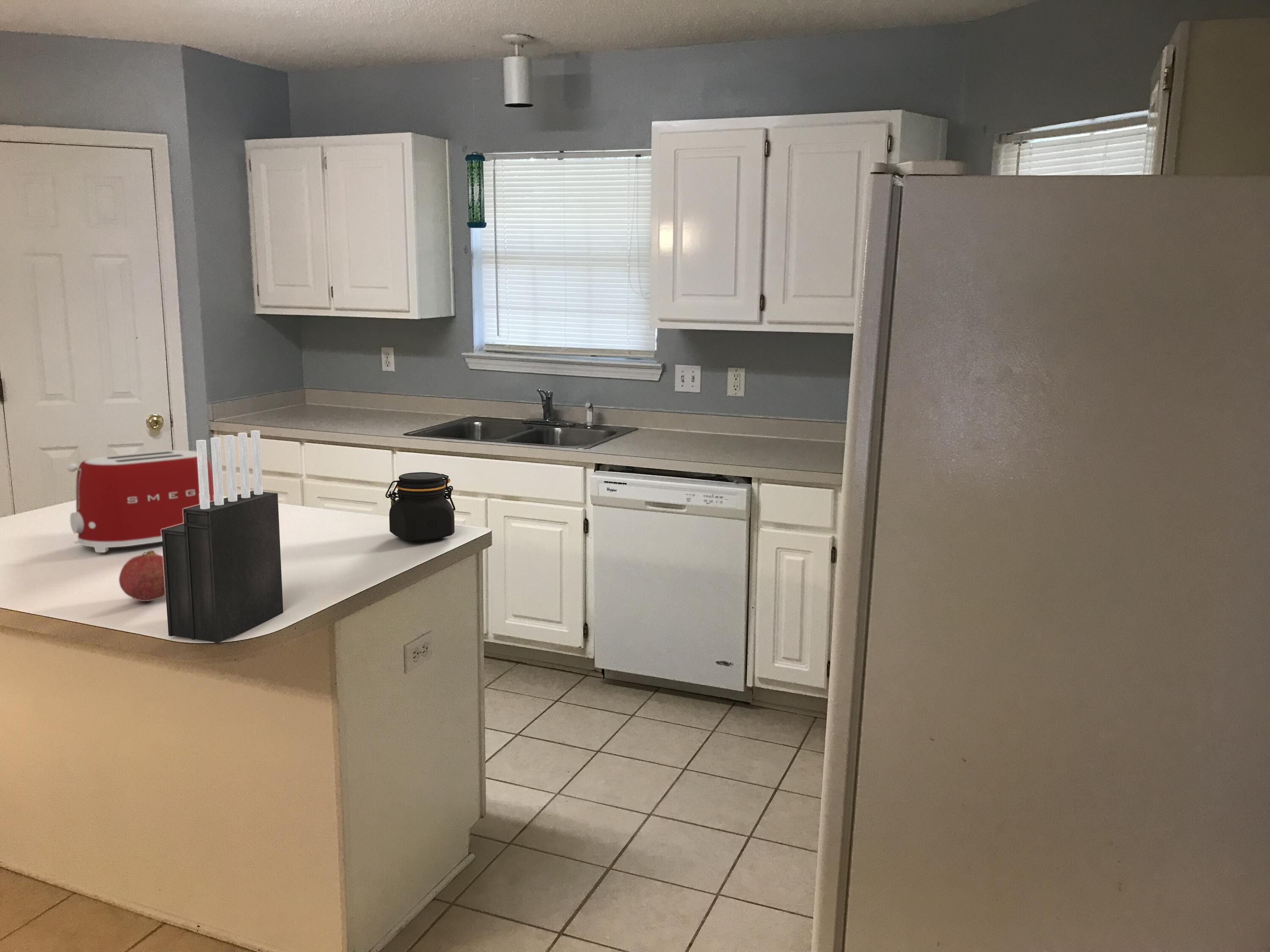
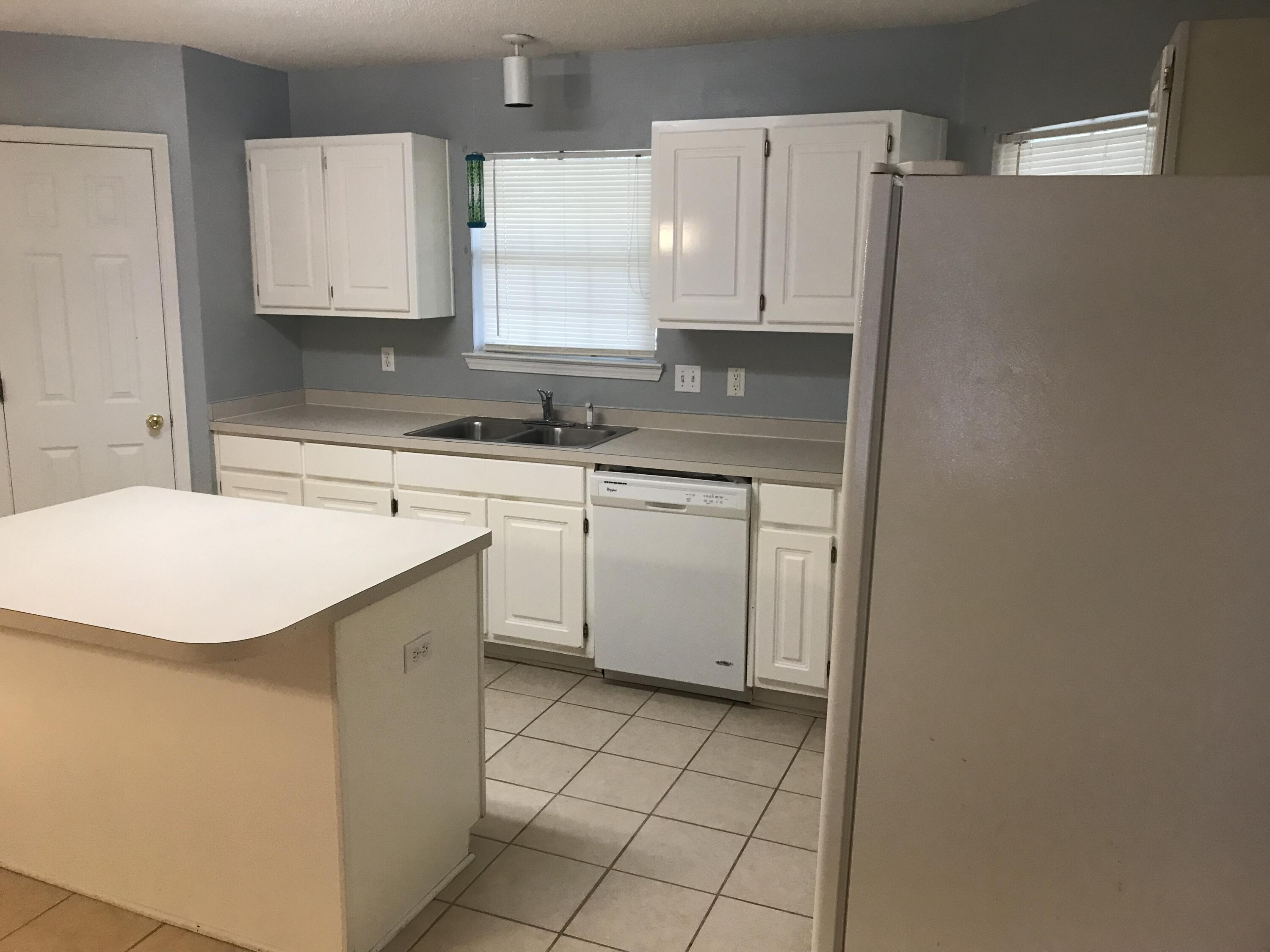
- knife block (217, 531)
- fruit (149, 575)
- jar (421, 506)
- toaster (145, 498)
